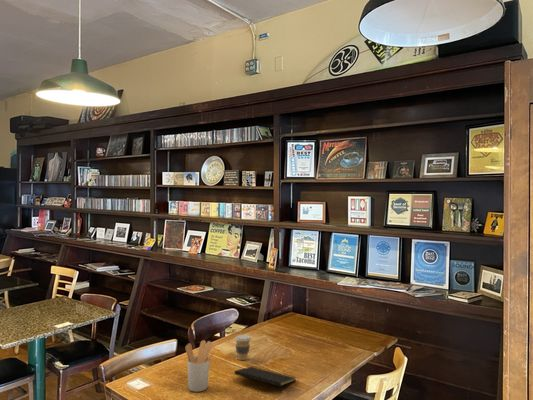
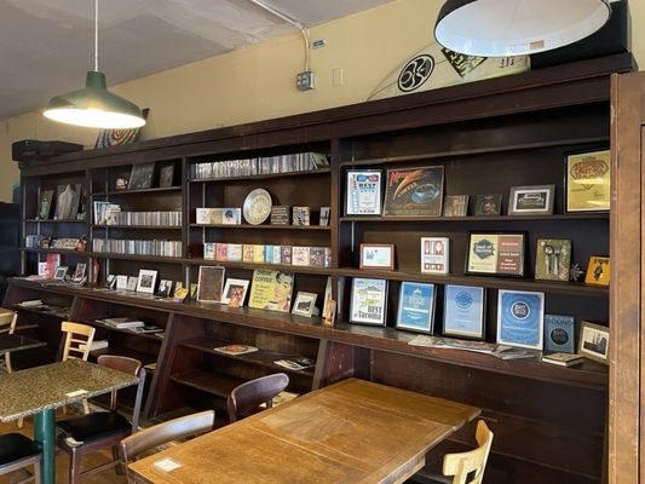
- coffee cup (242, 347)
- notepad (265, 375)
- utensil holder (201, 364)
